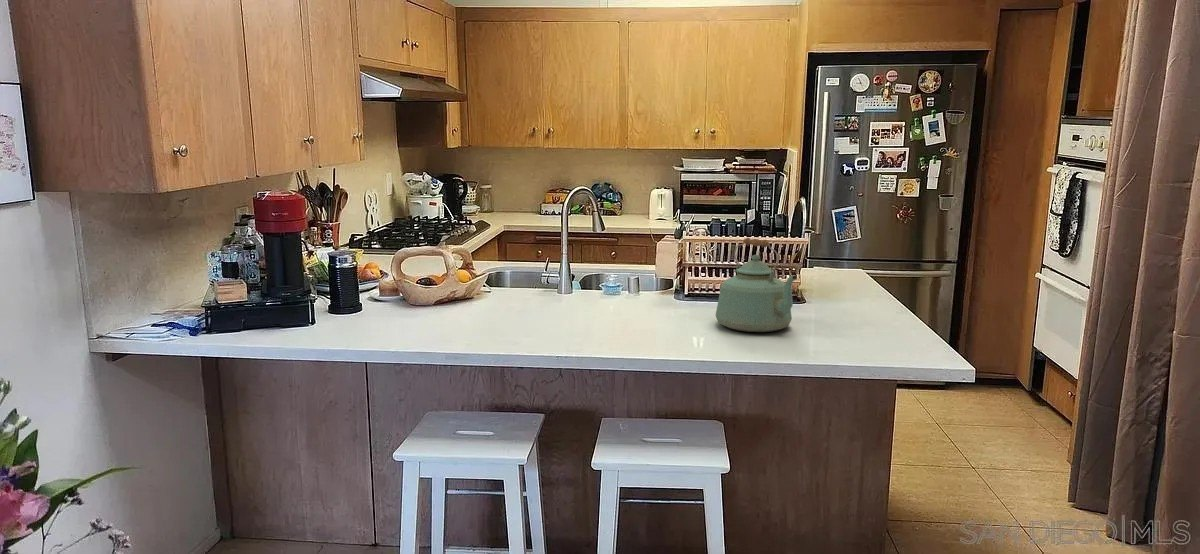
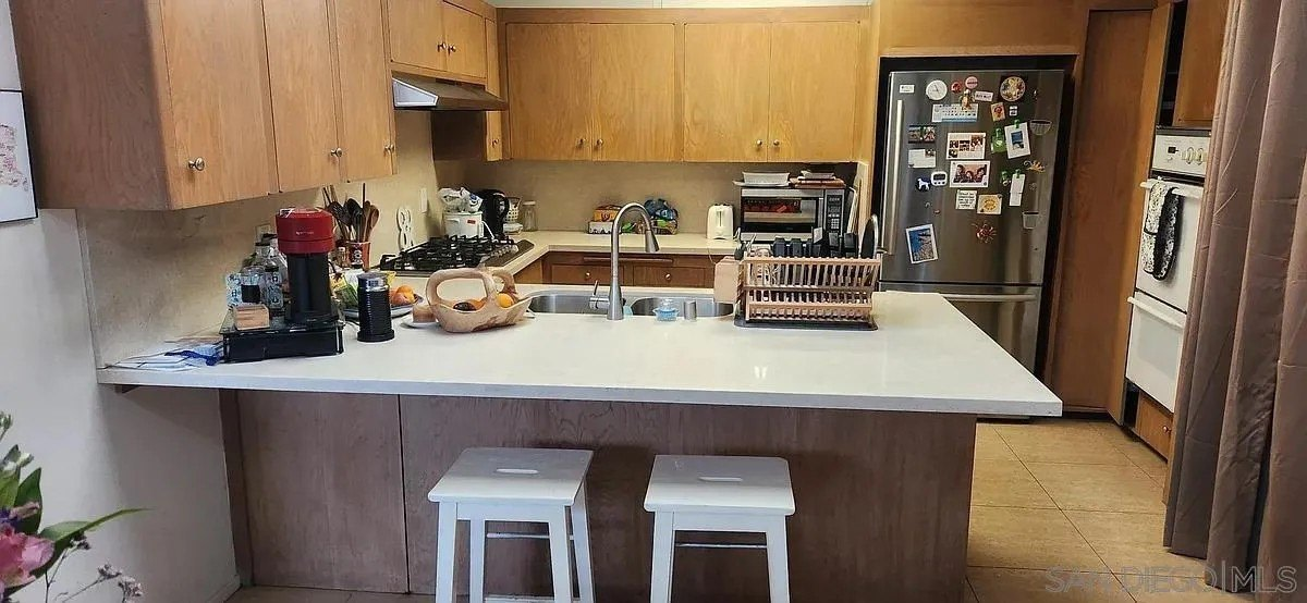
- kettle (760, 283)
